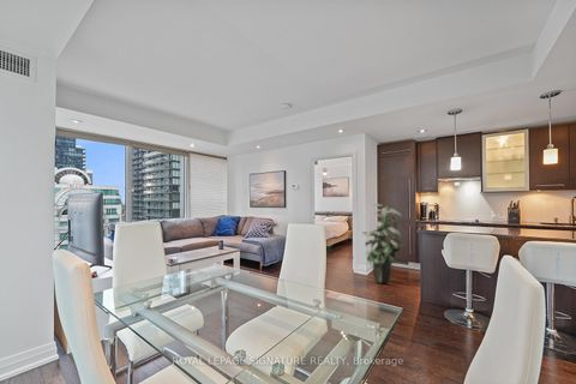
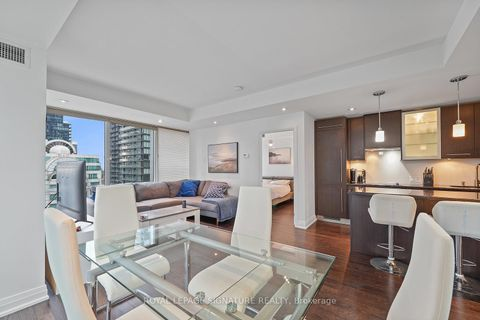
- indoor plant (382, 242)
